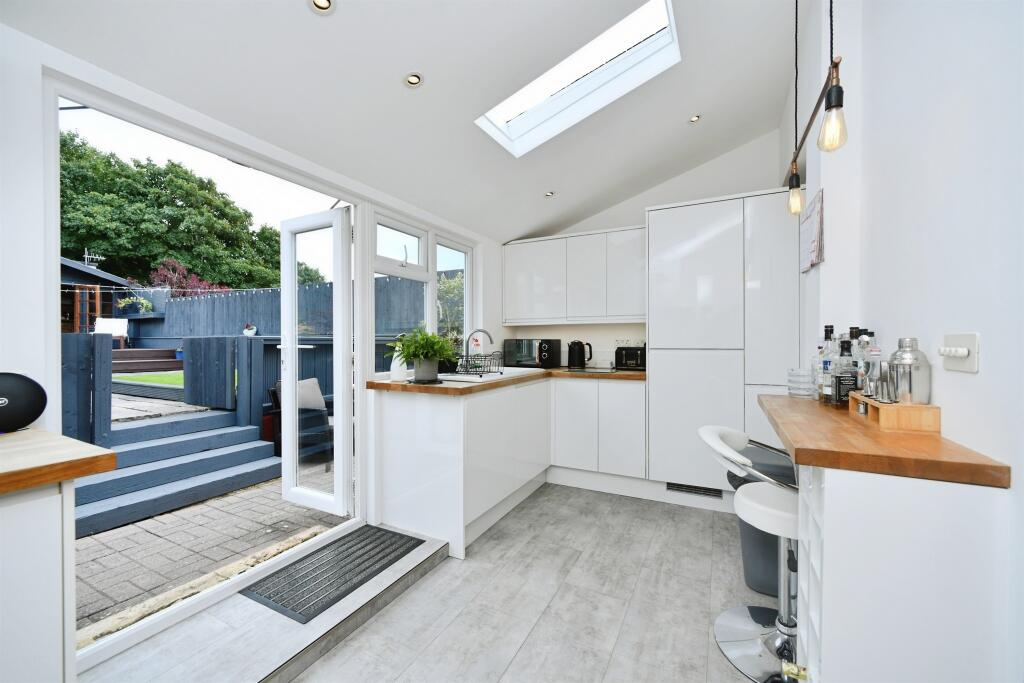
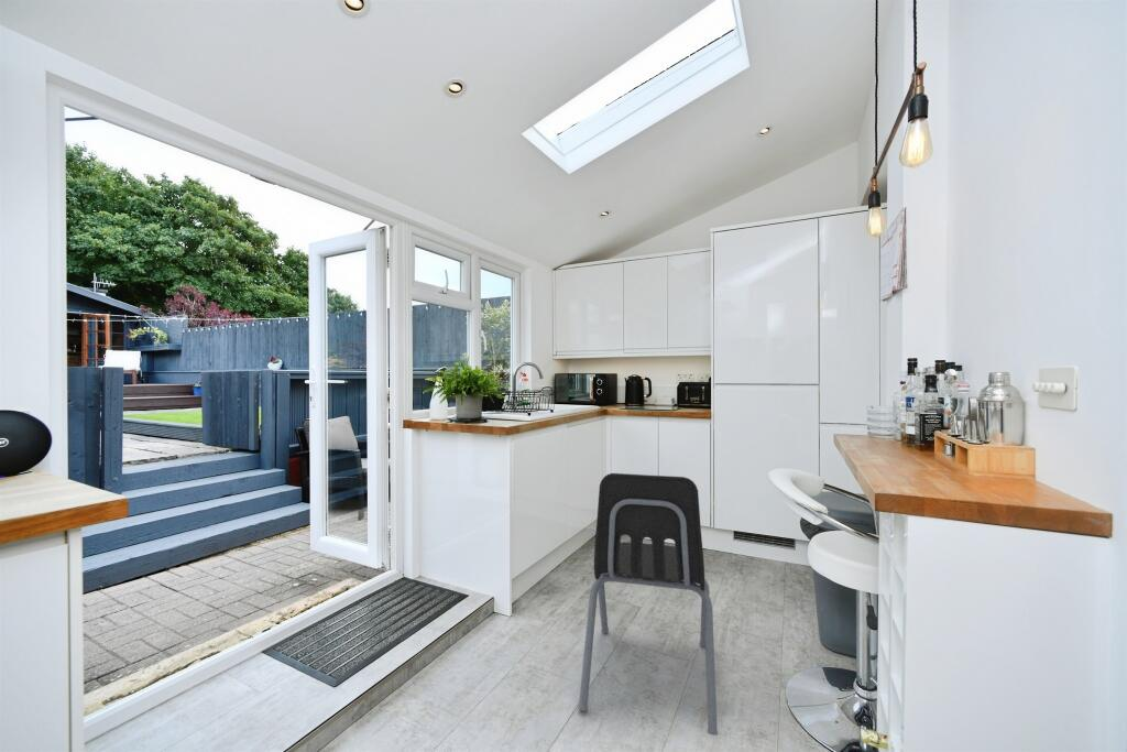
+ dining chair (649, 569)
